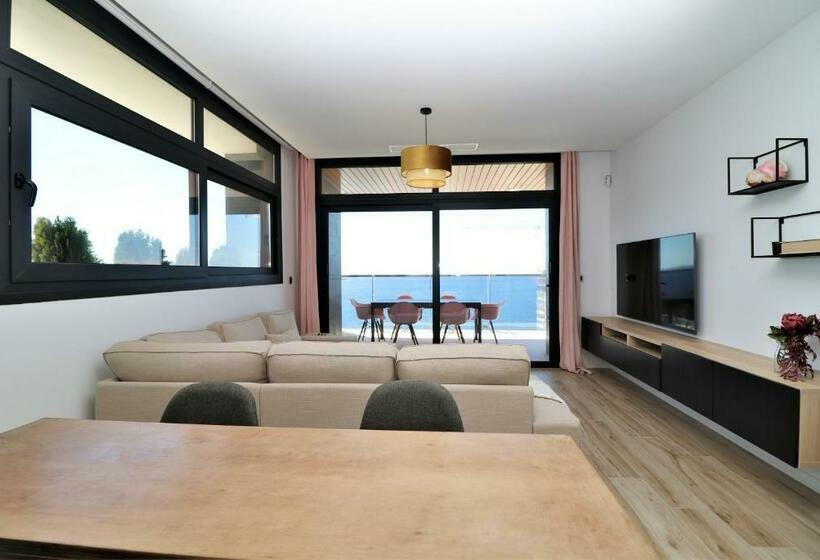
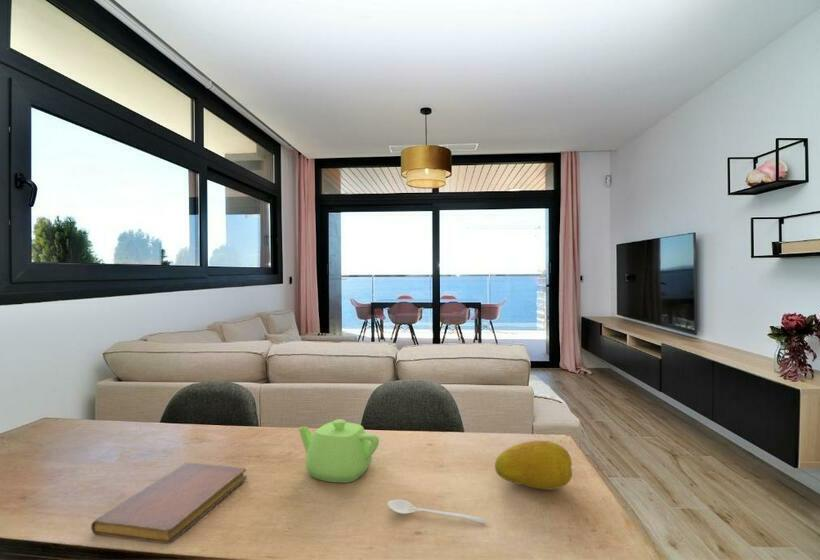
+ teapot (338, 445)
+ stirrer (435, 511)
+ notebook (178, 496)
+ fruit (532, 463)
